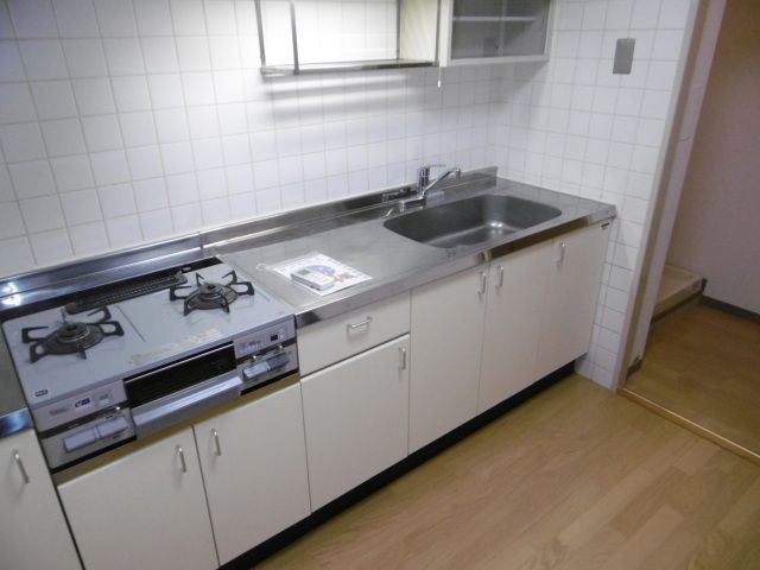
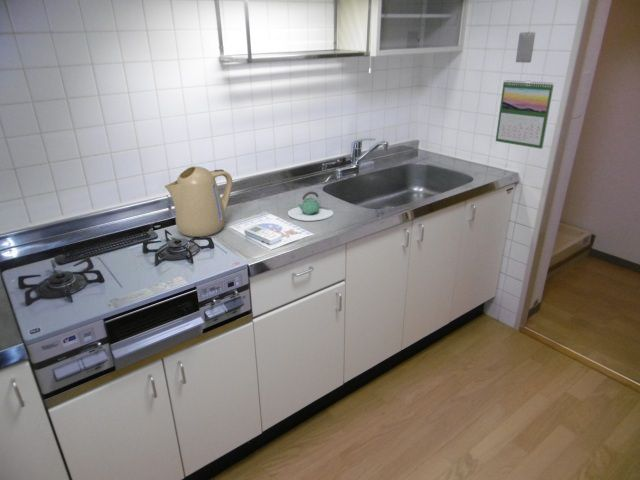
+ calendar (523, 113)
+ teapot (310, 202)
+ kettle (201, 198)
